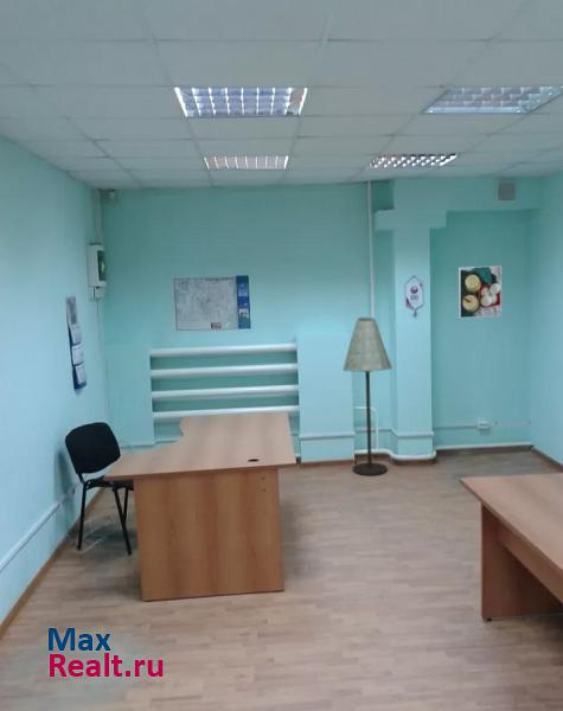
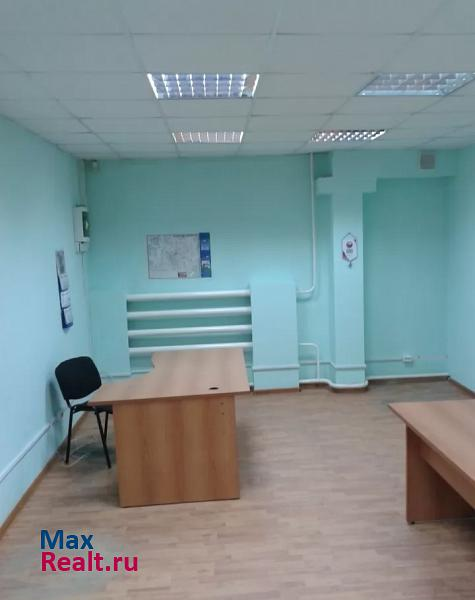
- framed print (480, 292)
- floor lamp (367, 395)
